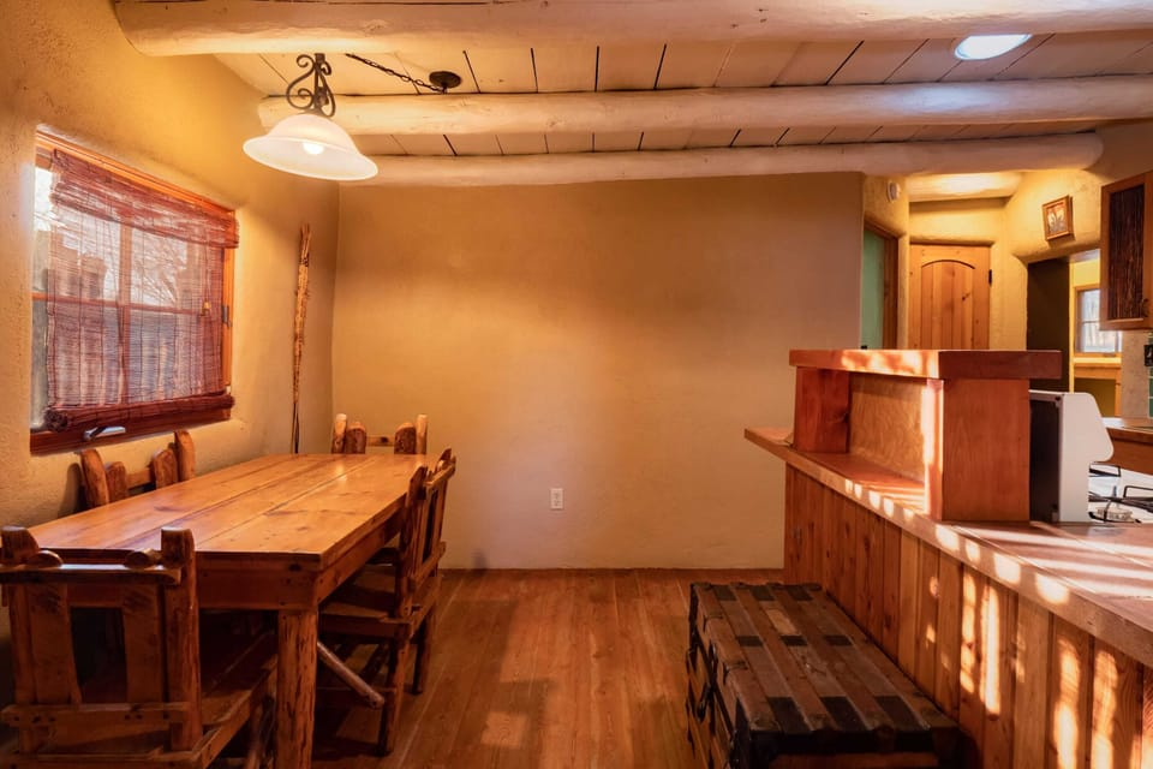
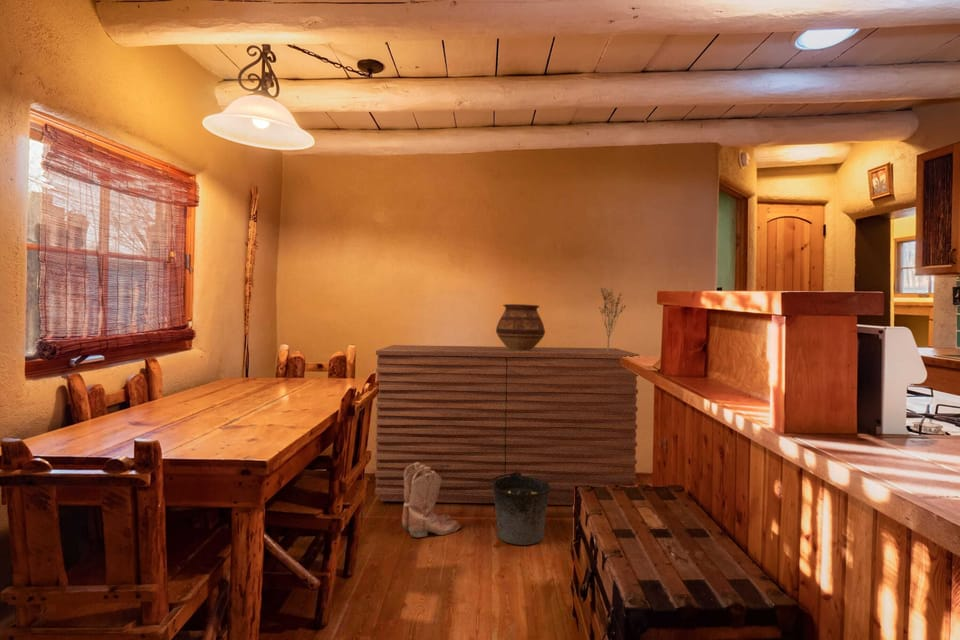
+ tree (612, 319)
+ boots (431, 496)
+ sideboard (504, 420)
+ bucket (518, 507)
+ ceramic pot (520, 326)
